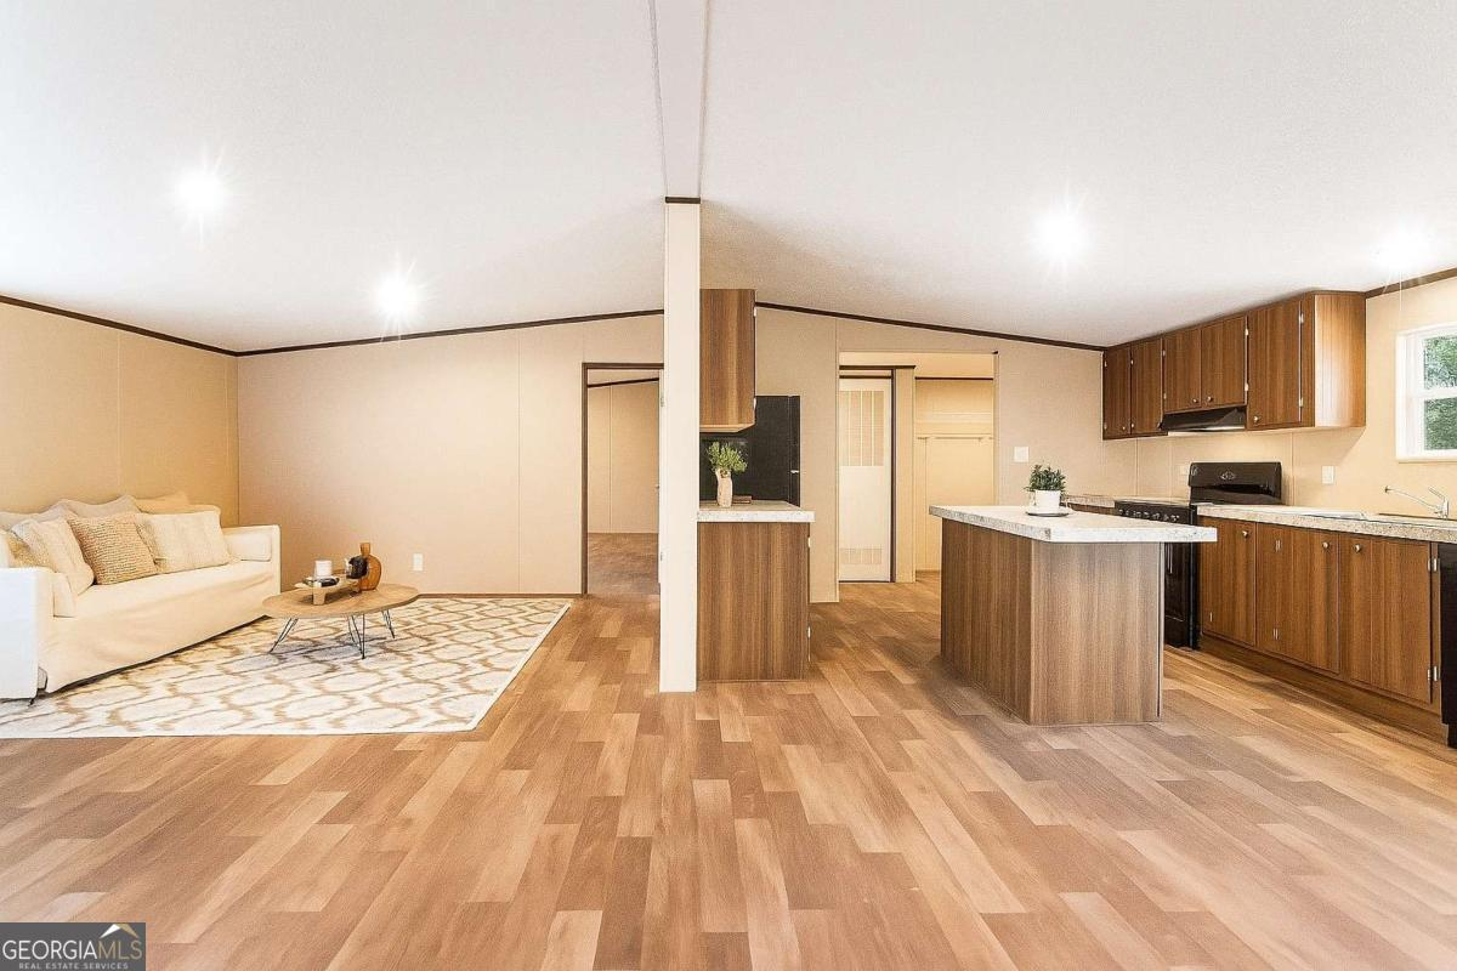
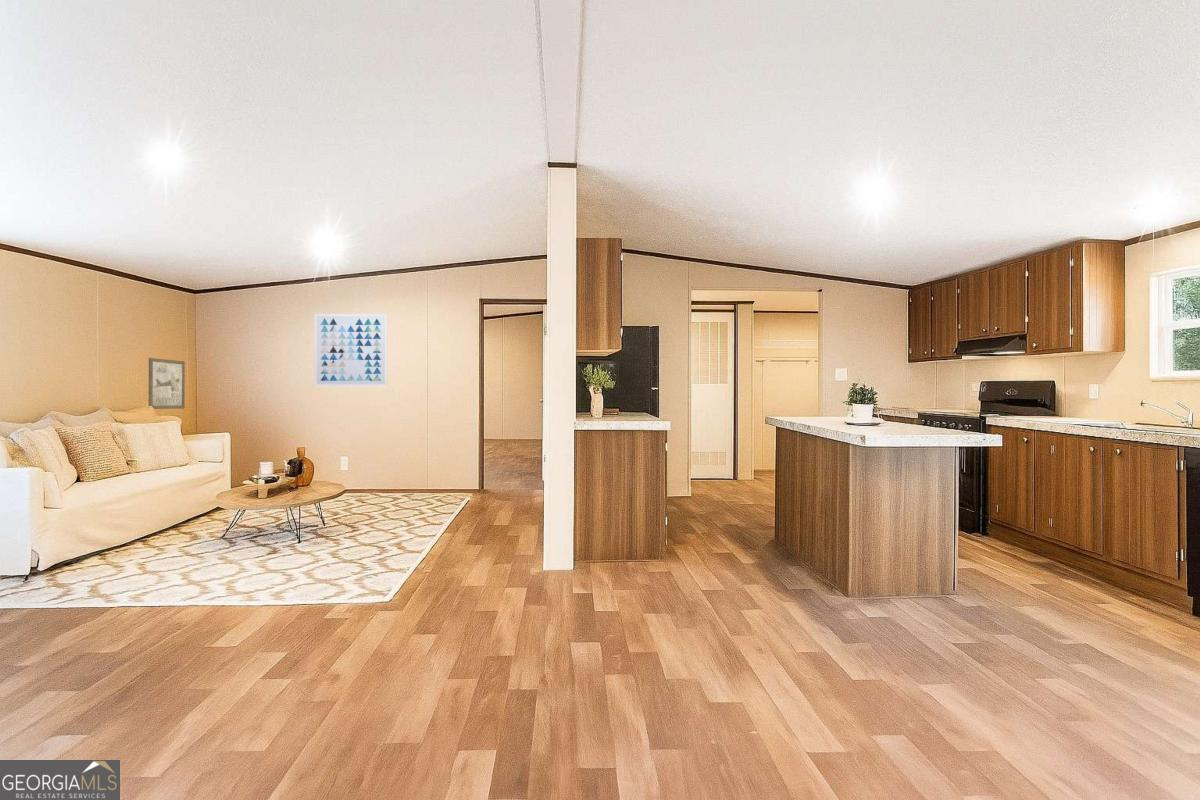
+ wall art (167, 384)
+ wall art (351, 350)
